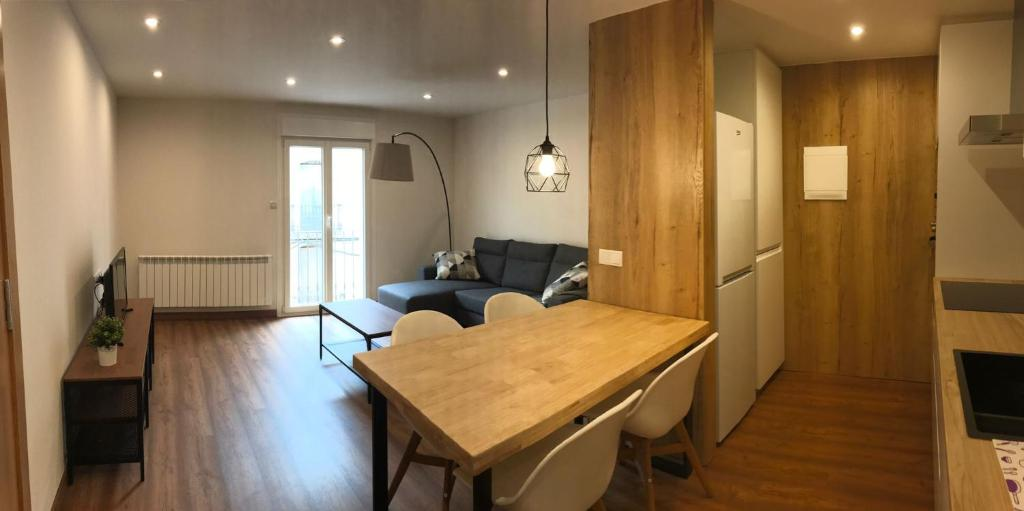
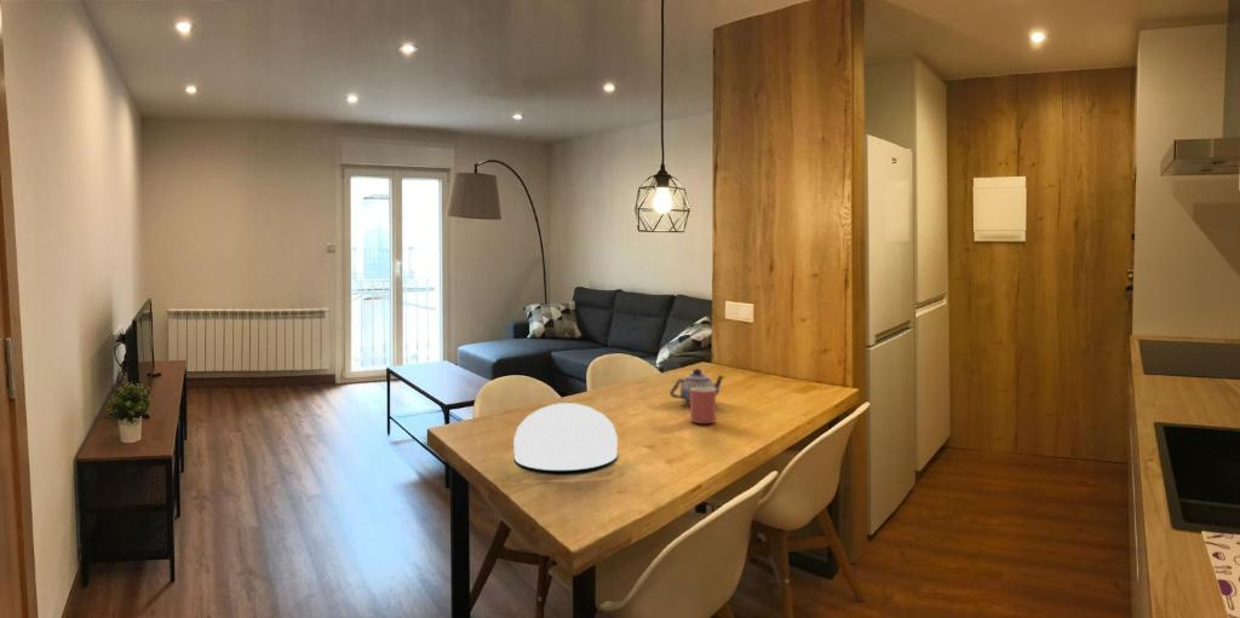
+ teapot (698, 386)
+ plate (566, 429)
+ mug (705, 403)
